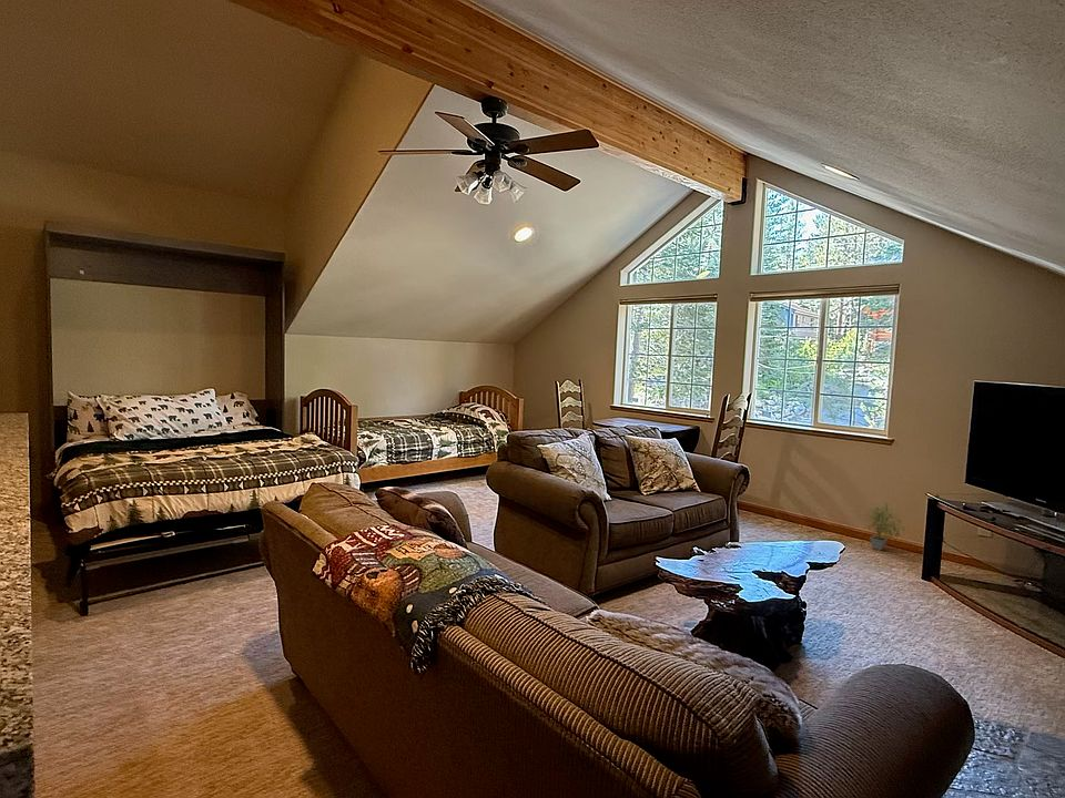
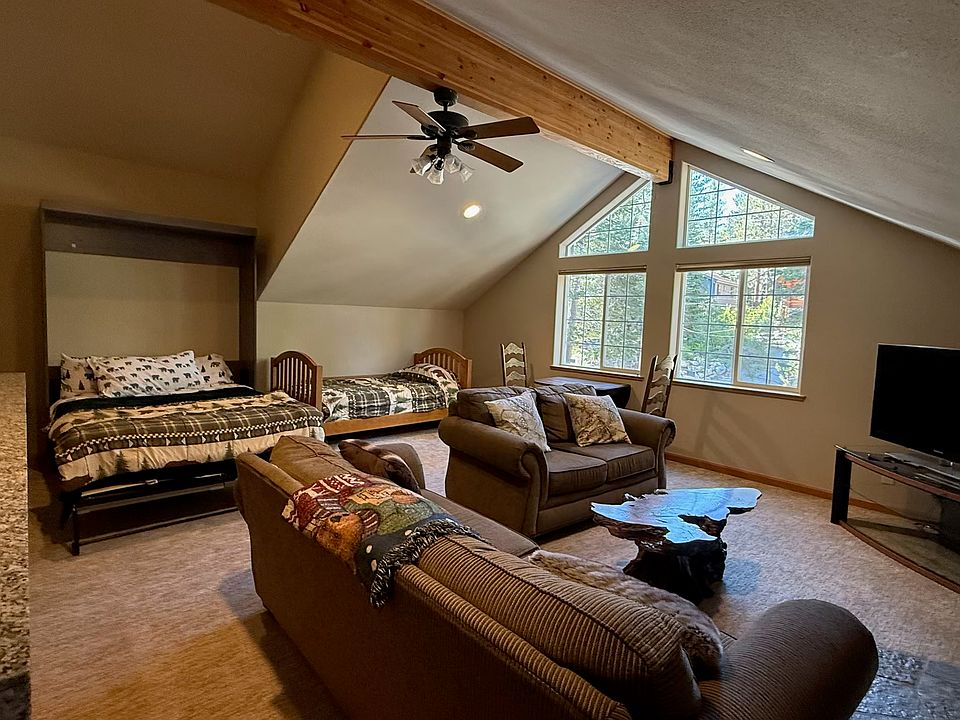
- potted plant (883, 524)
